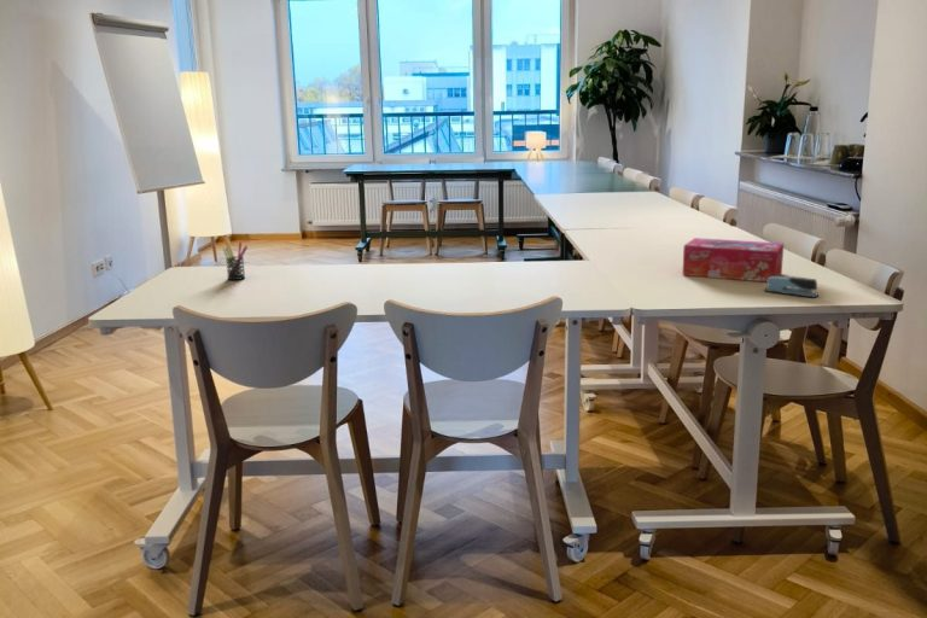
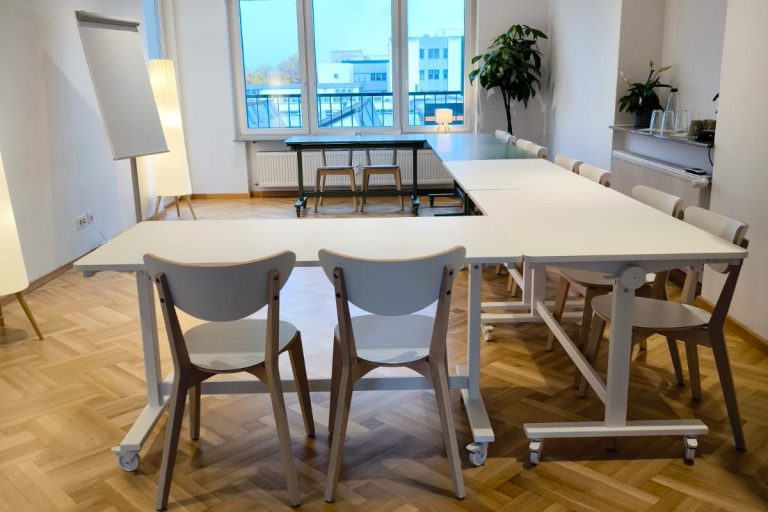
- pen holder (234, 260)
- stapler (792, 285)
- tissue box (733, 258)
